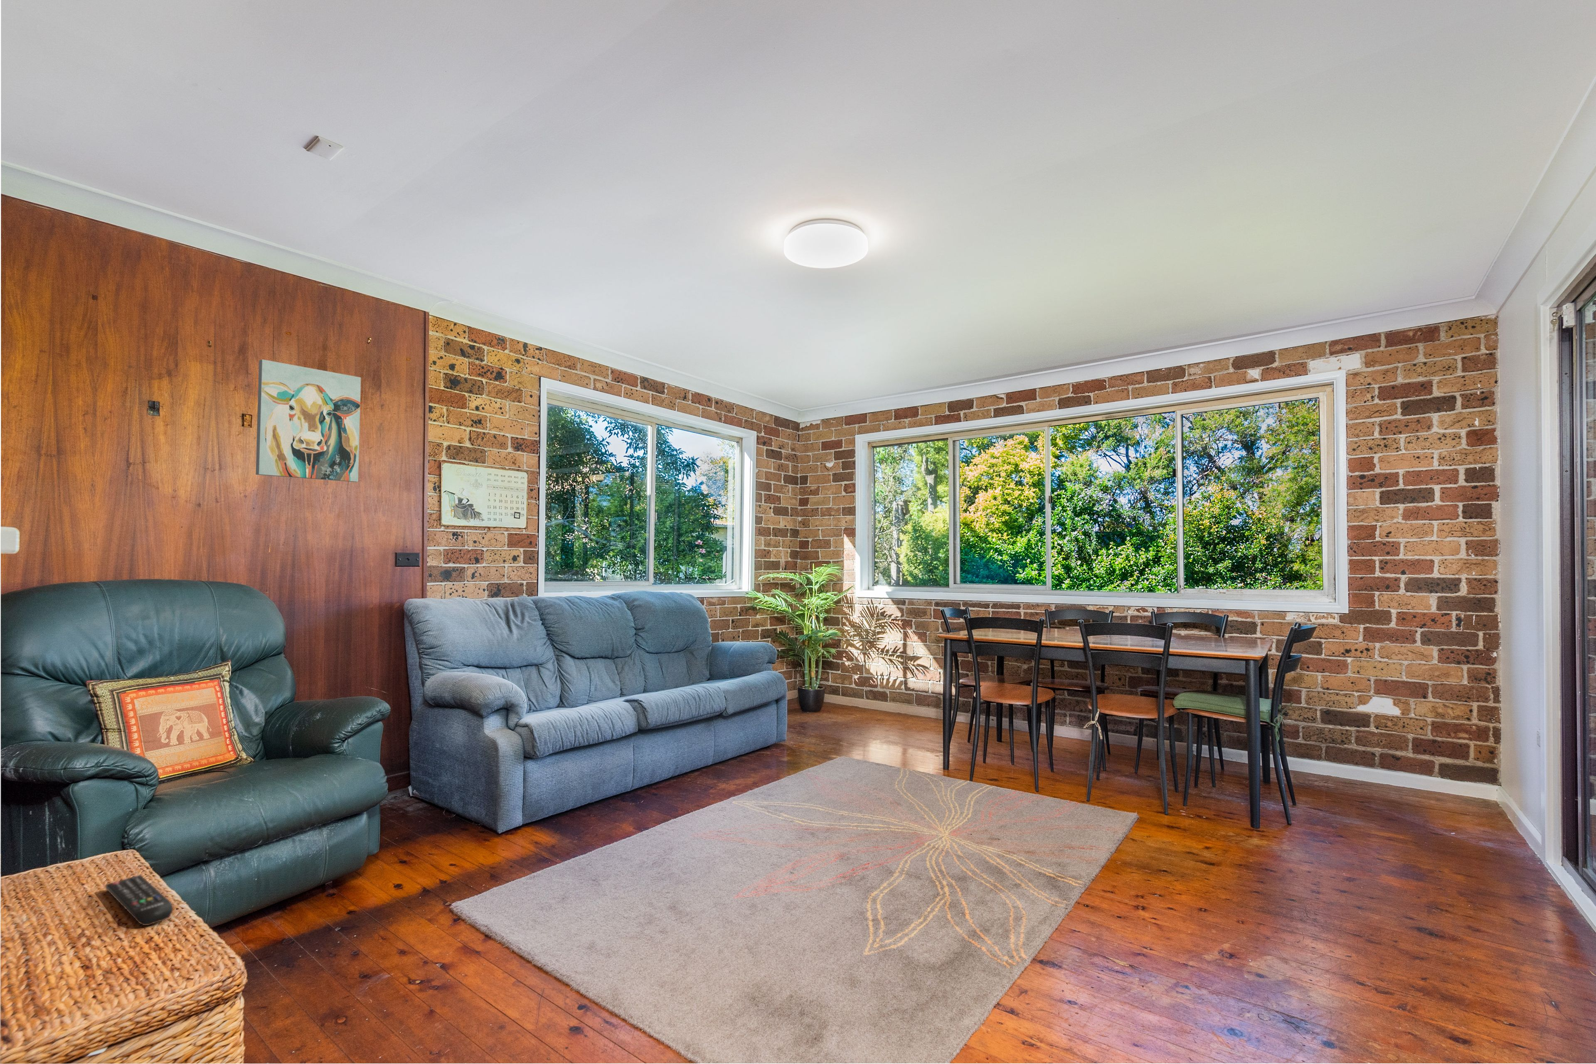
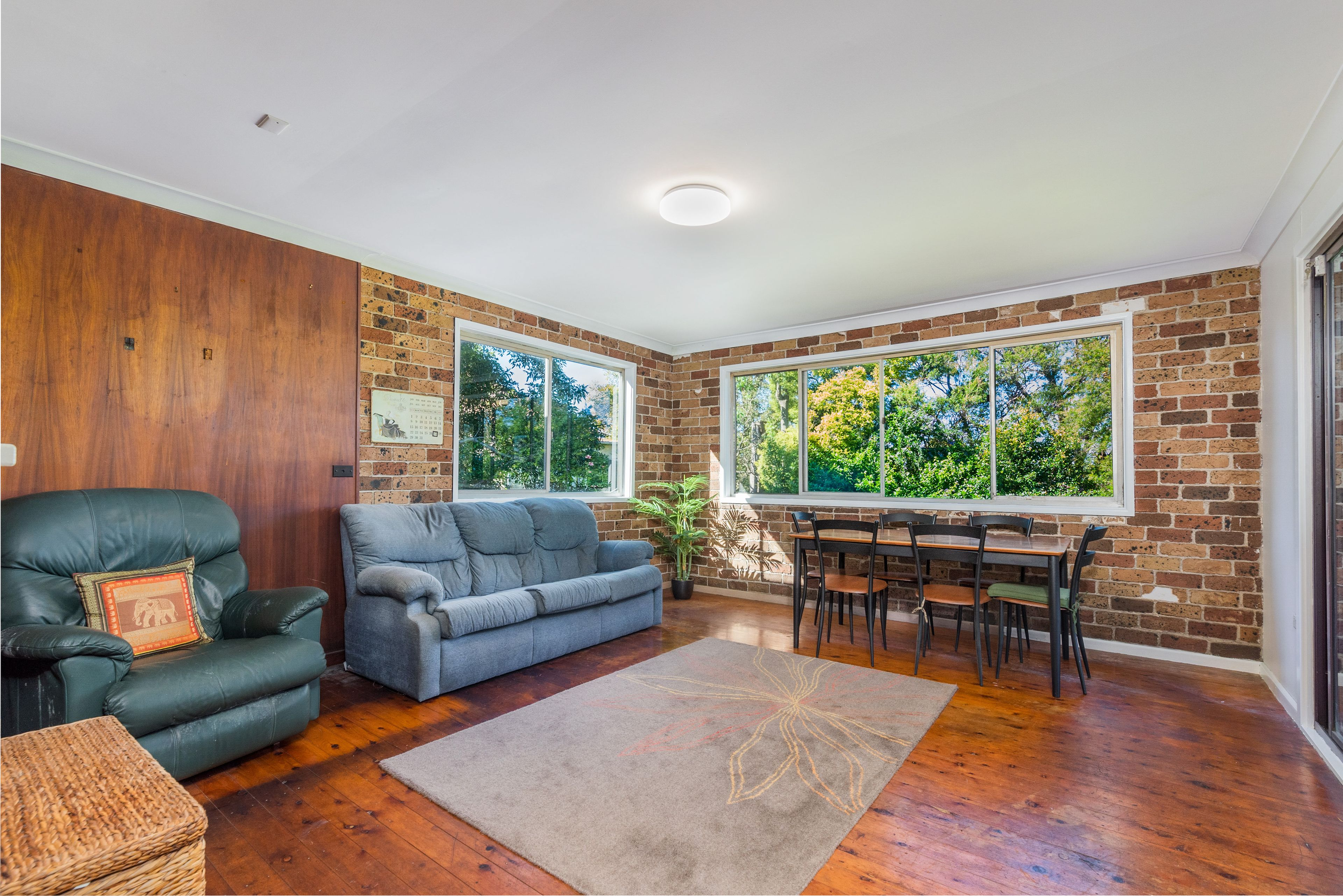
- wall art (310, 424)
- remote control (138, 898)
